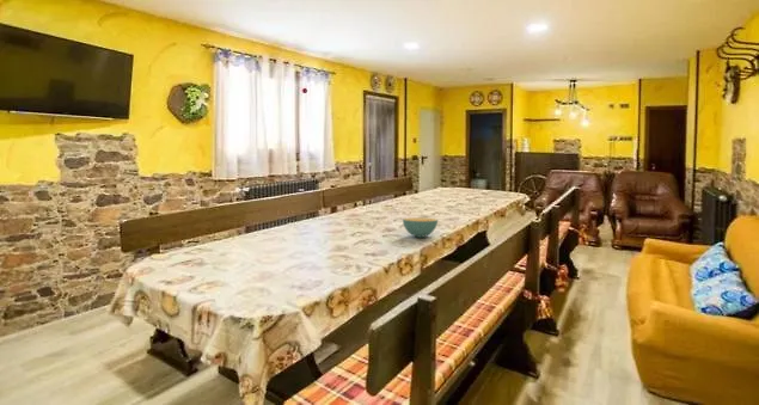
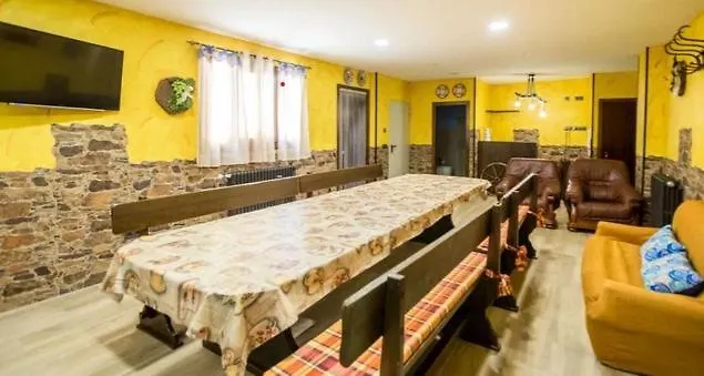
- cereal bowl (420, 227)
